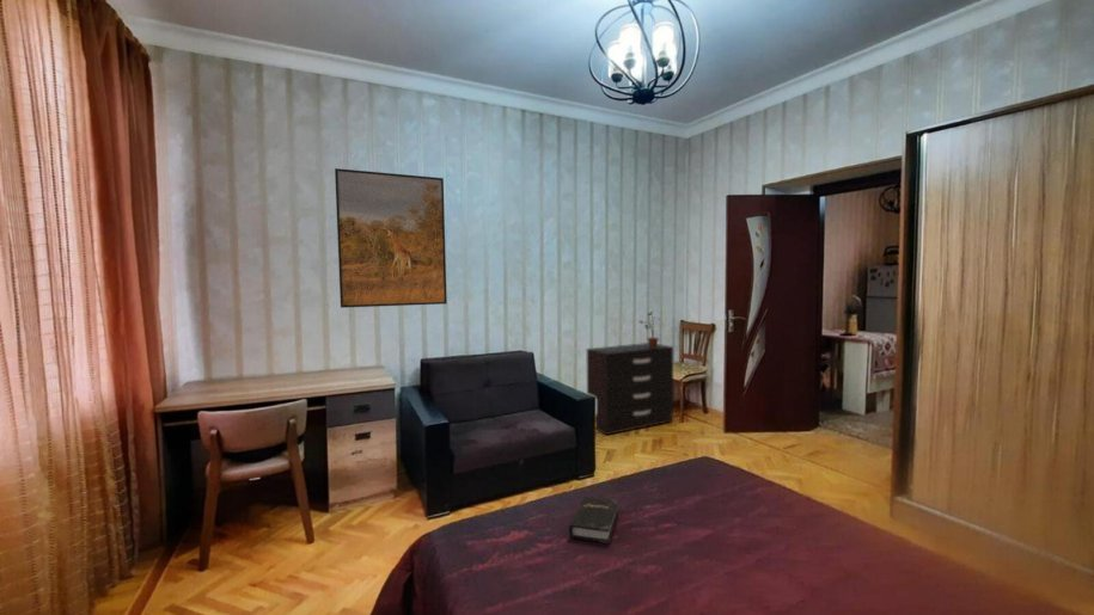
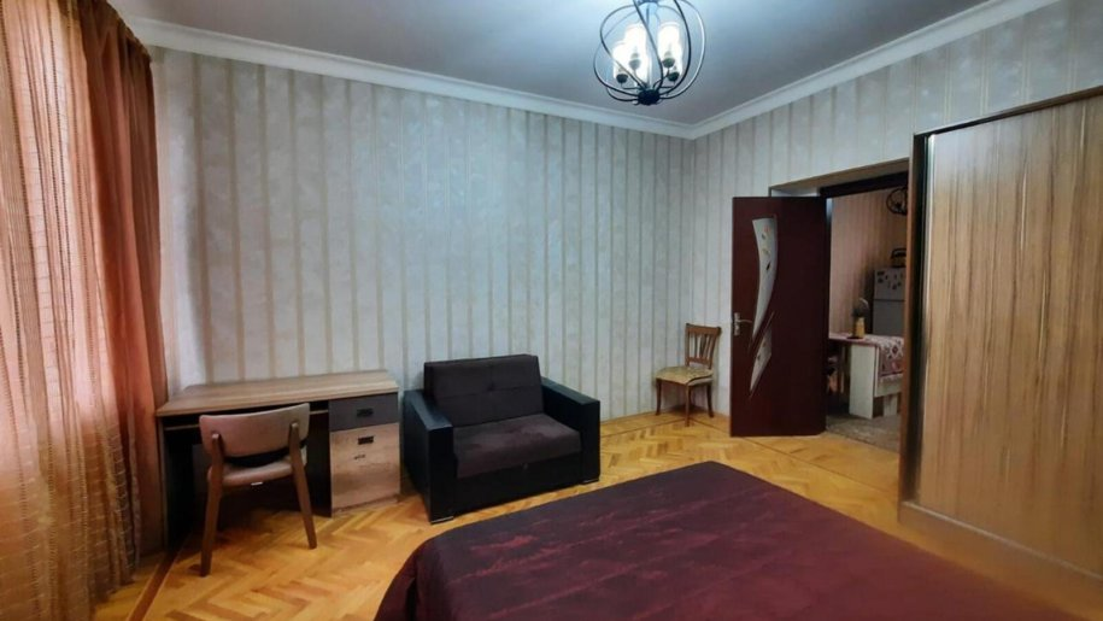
- dresser (630, 386)
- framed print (393, 240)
- potted plant (652, 326)
- hardback book (594, 517)
